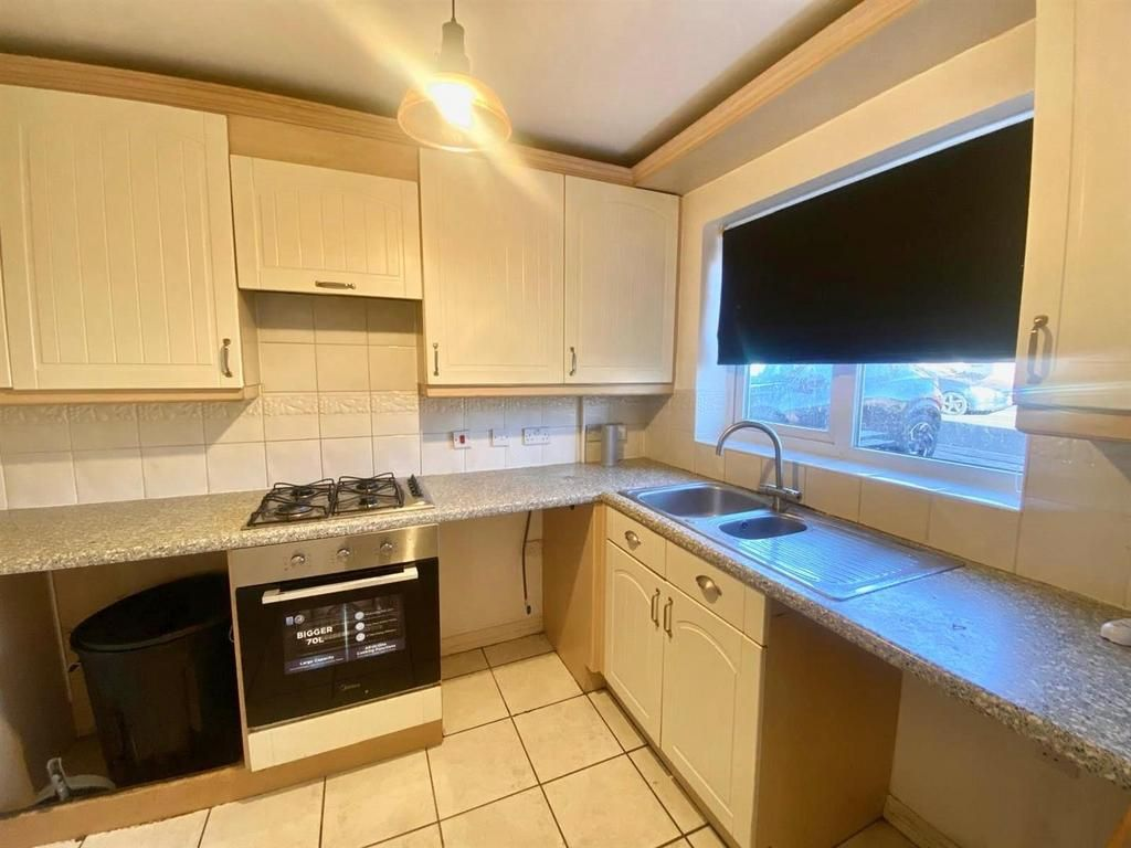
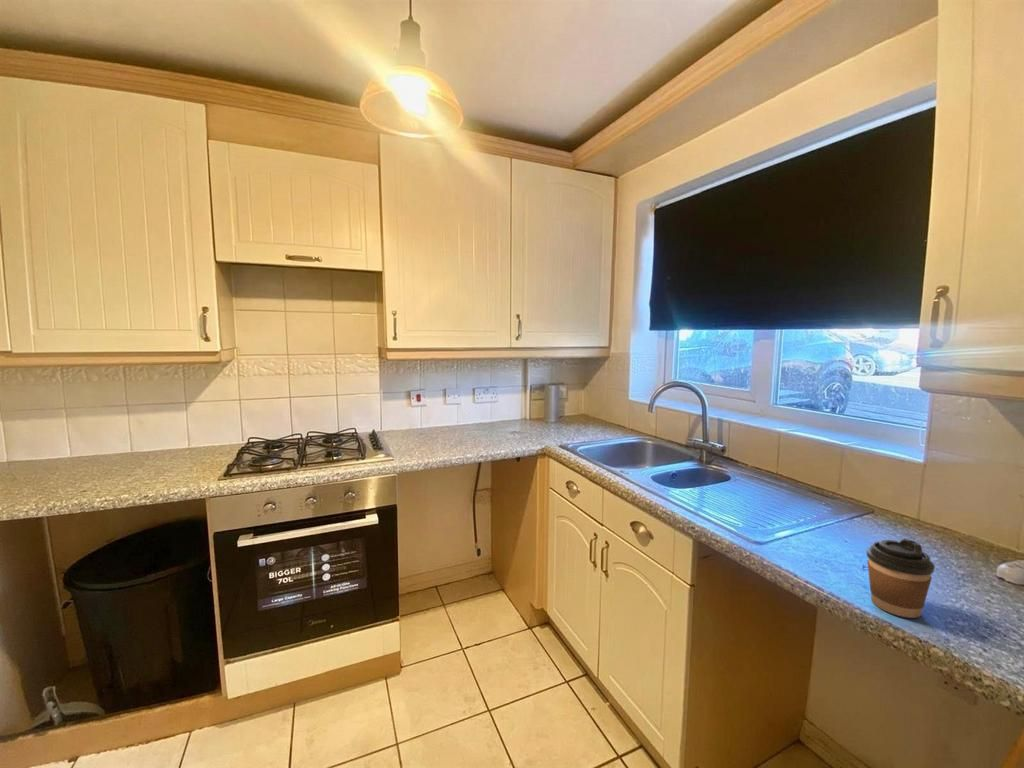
+ coffee cup (898, 574)
